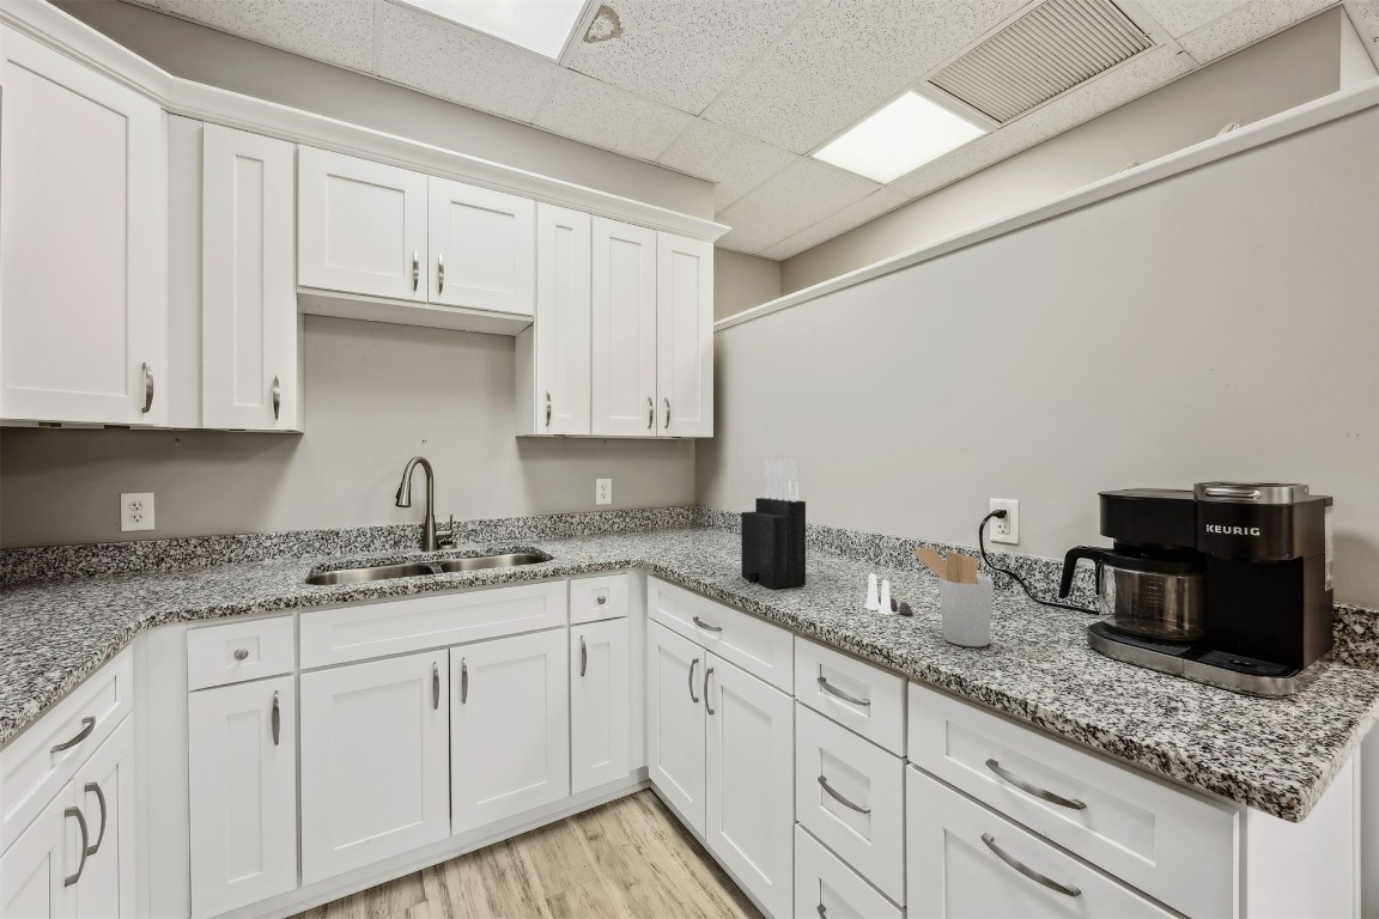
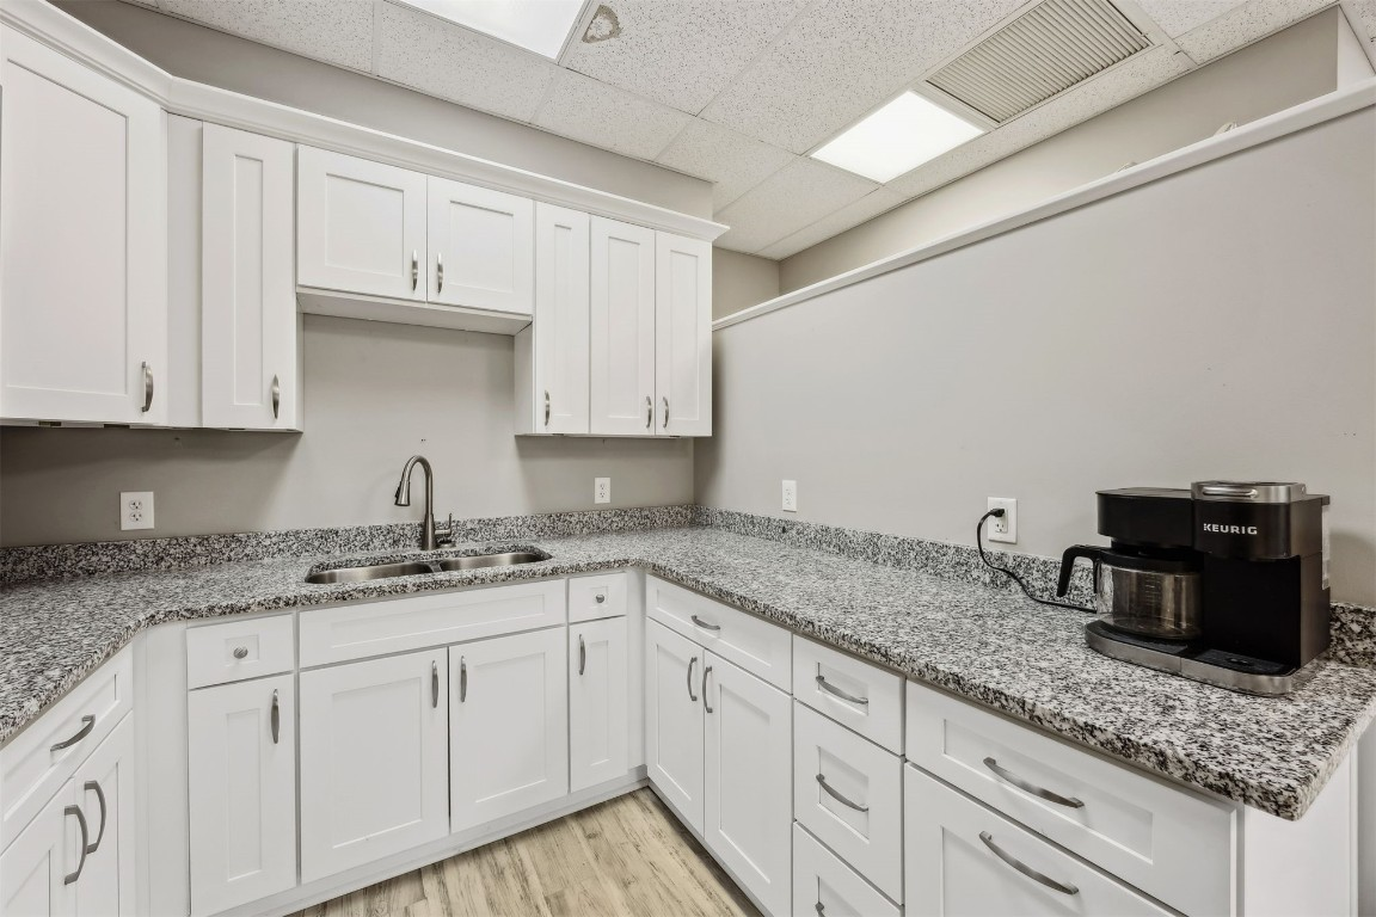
- knife block (769, 519)
- utensil holder (952, 592)
- salt and pepper shaker set (883, 591)
